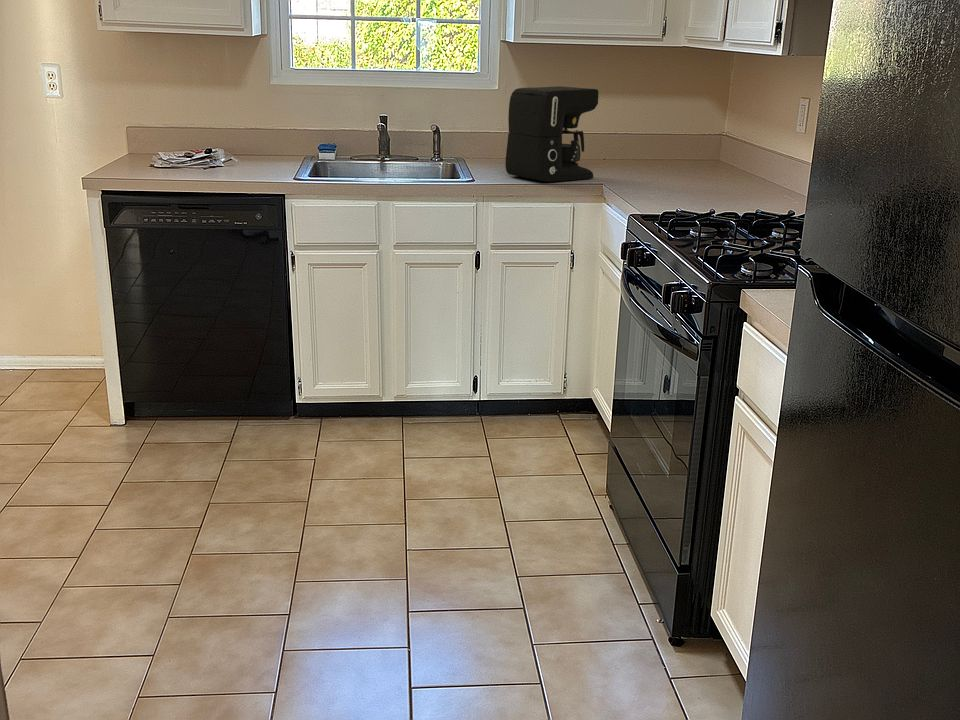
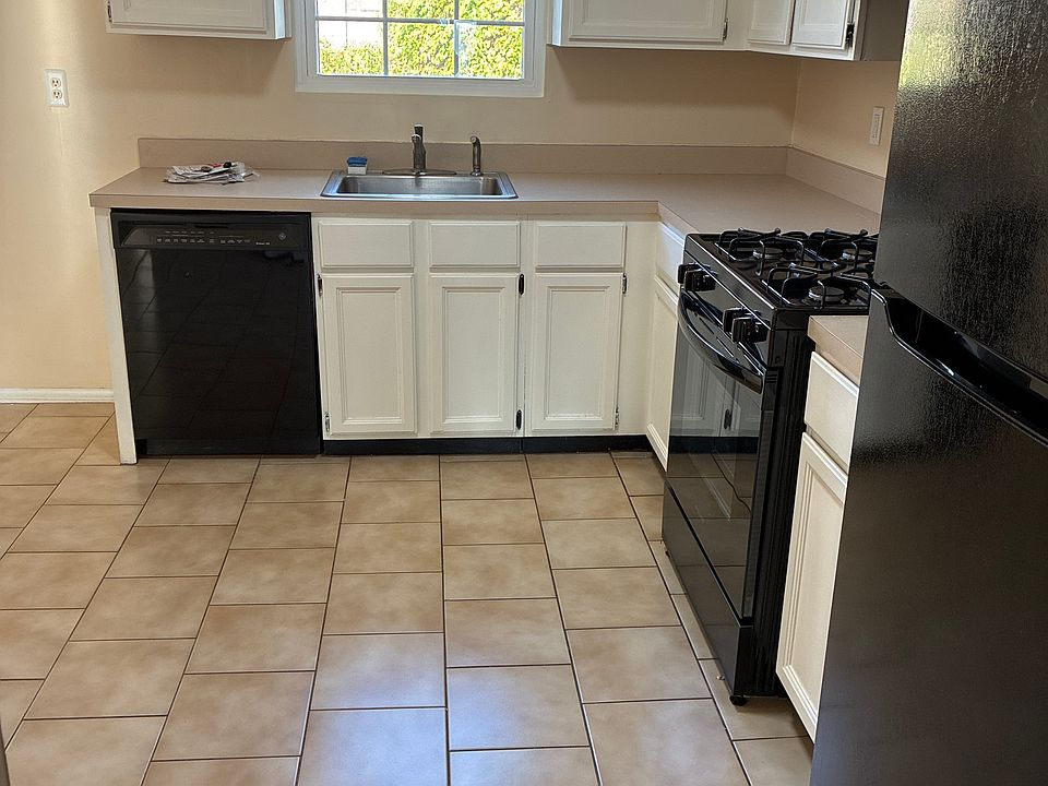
- coffee maker (555, 133)
